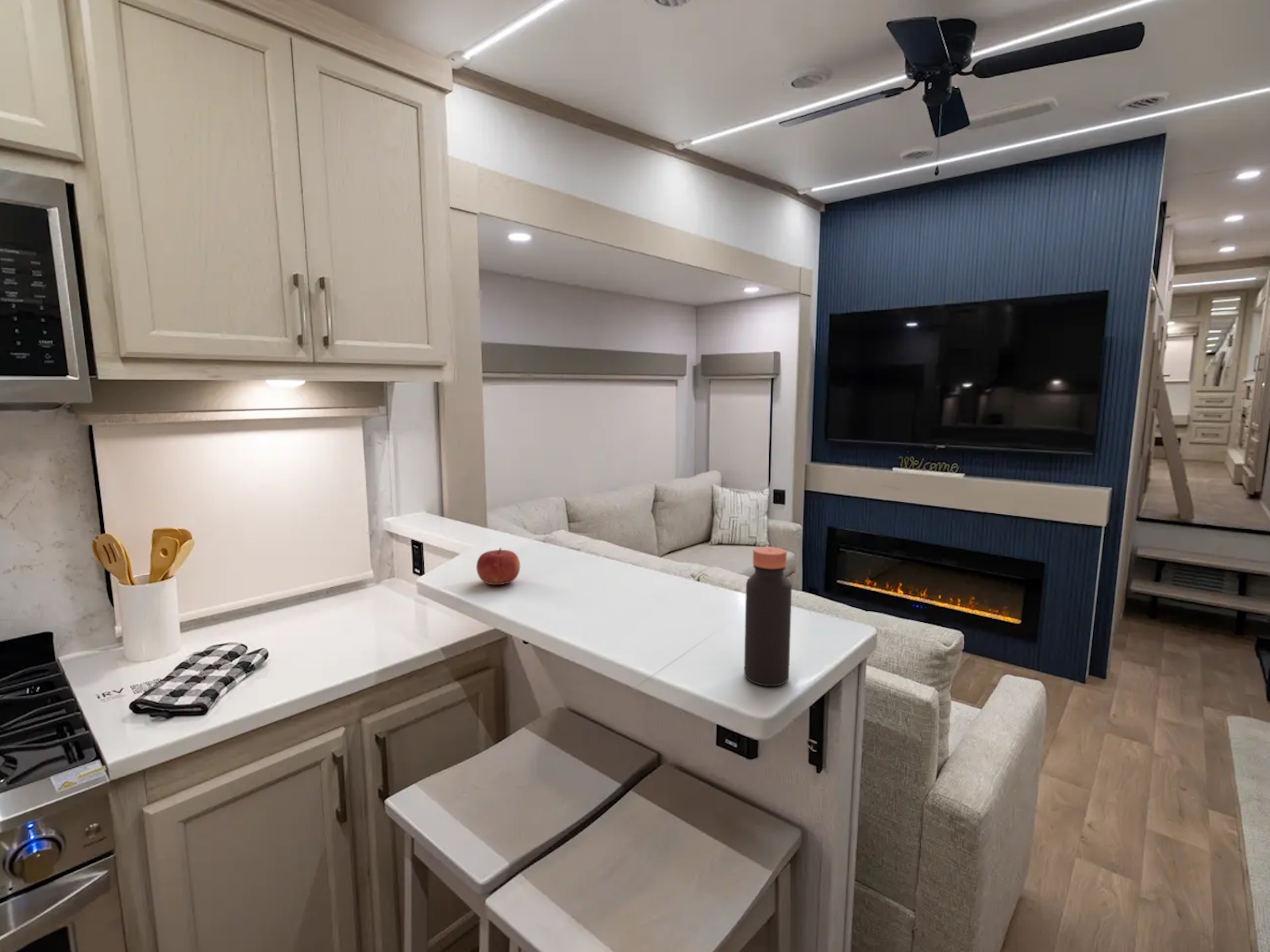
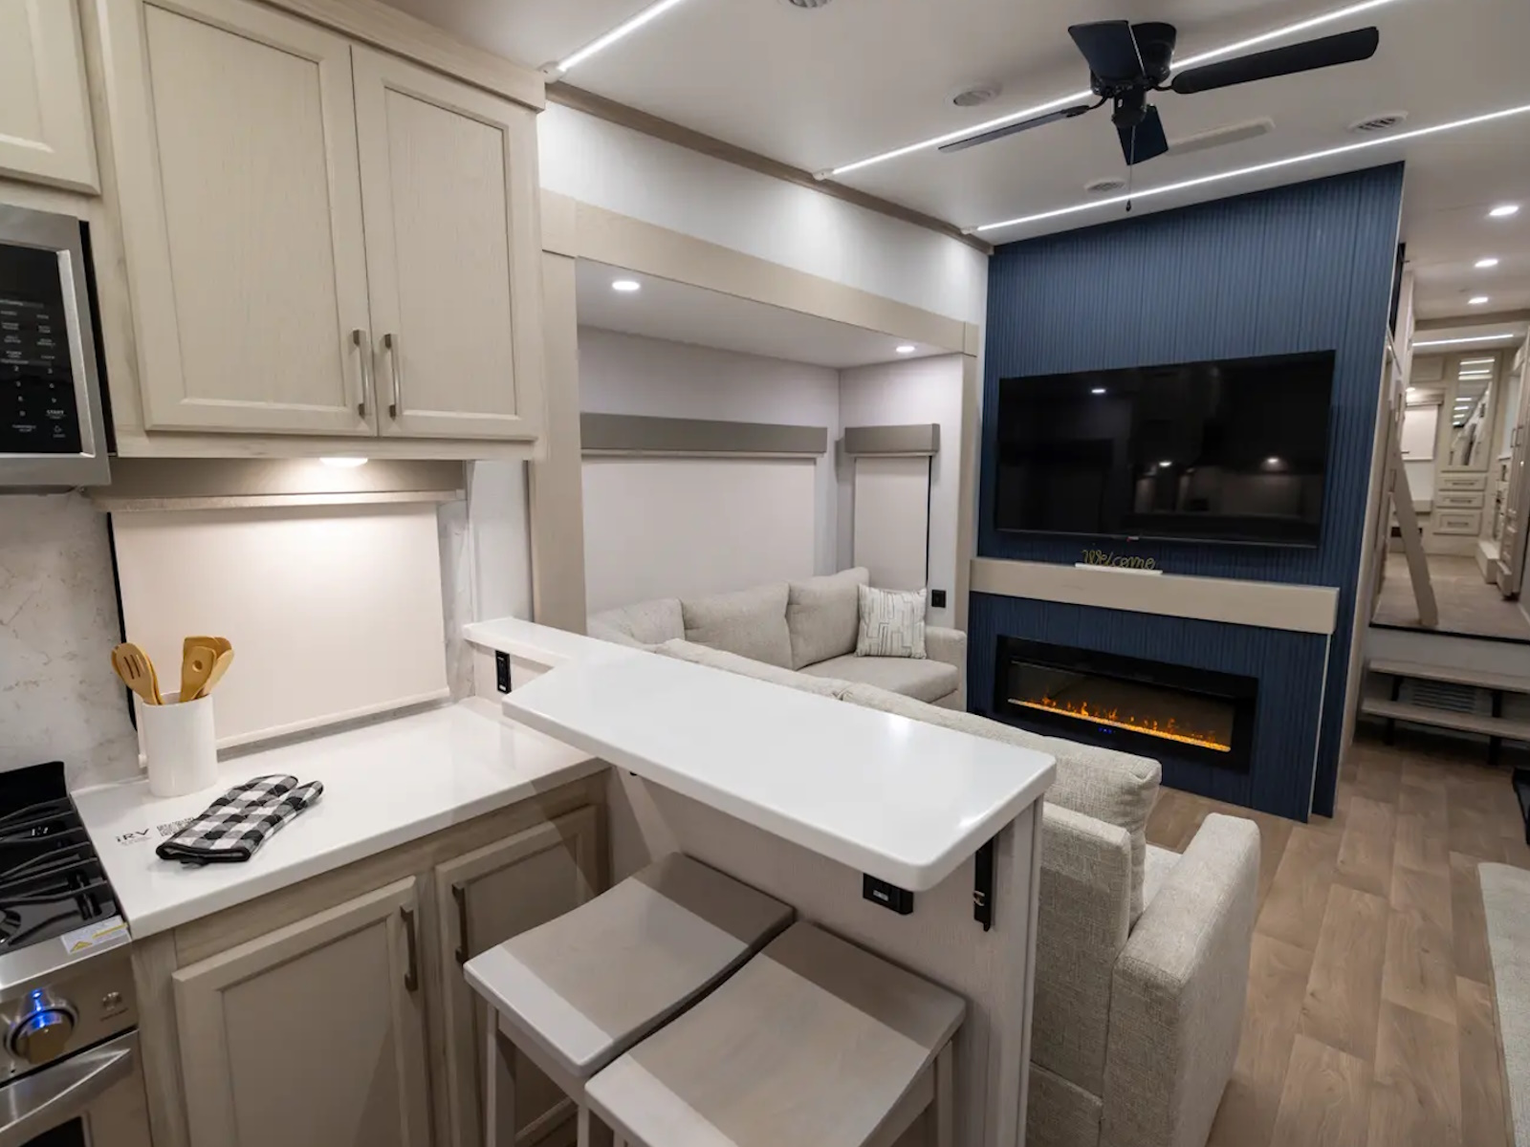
- bottle (768, 614)
- fruit (498, 565)
